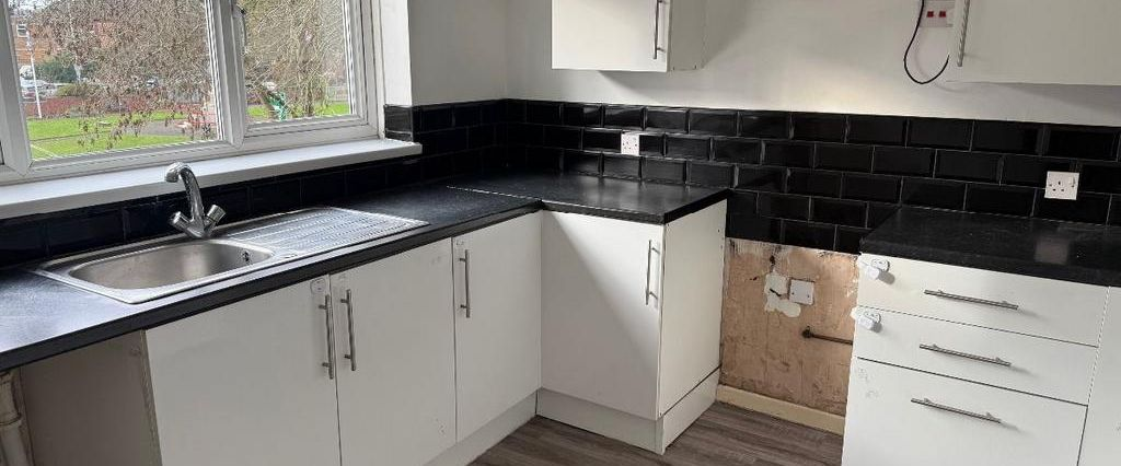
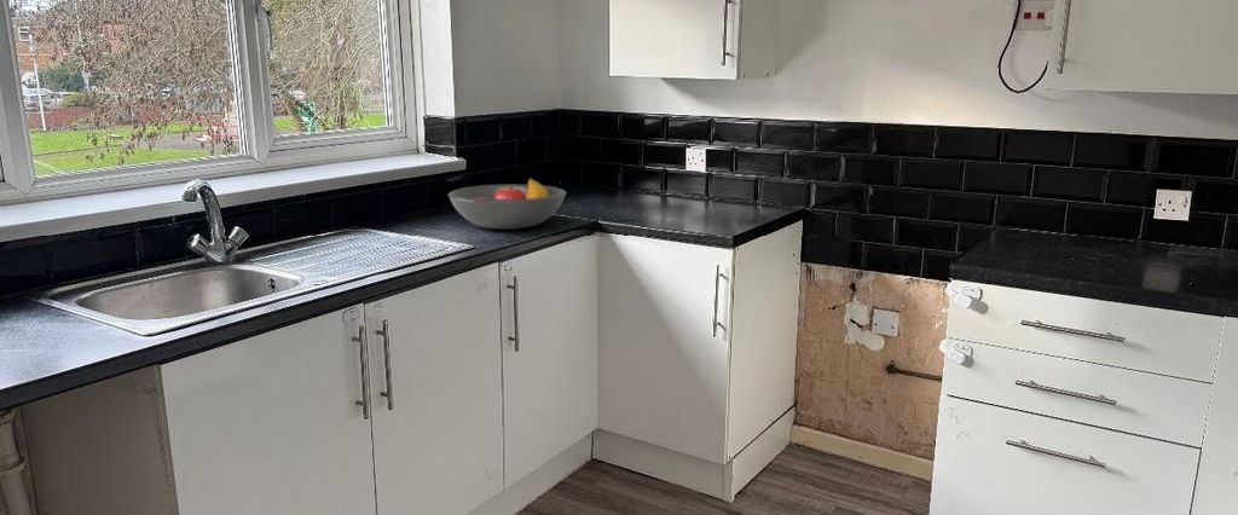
+ fruit bowl (508, 204)
